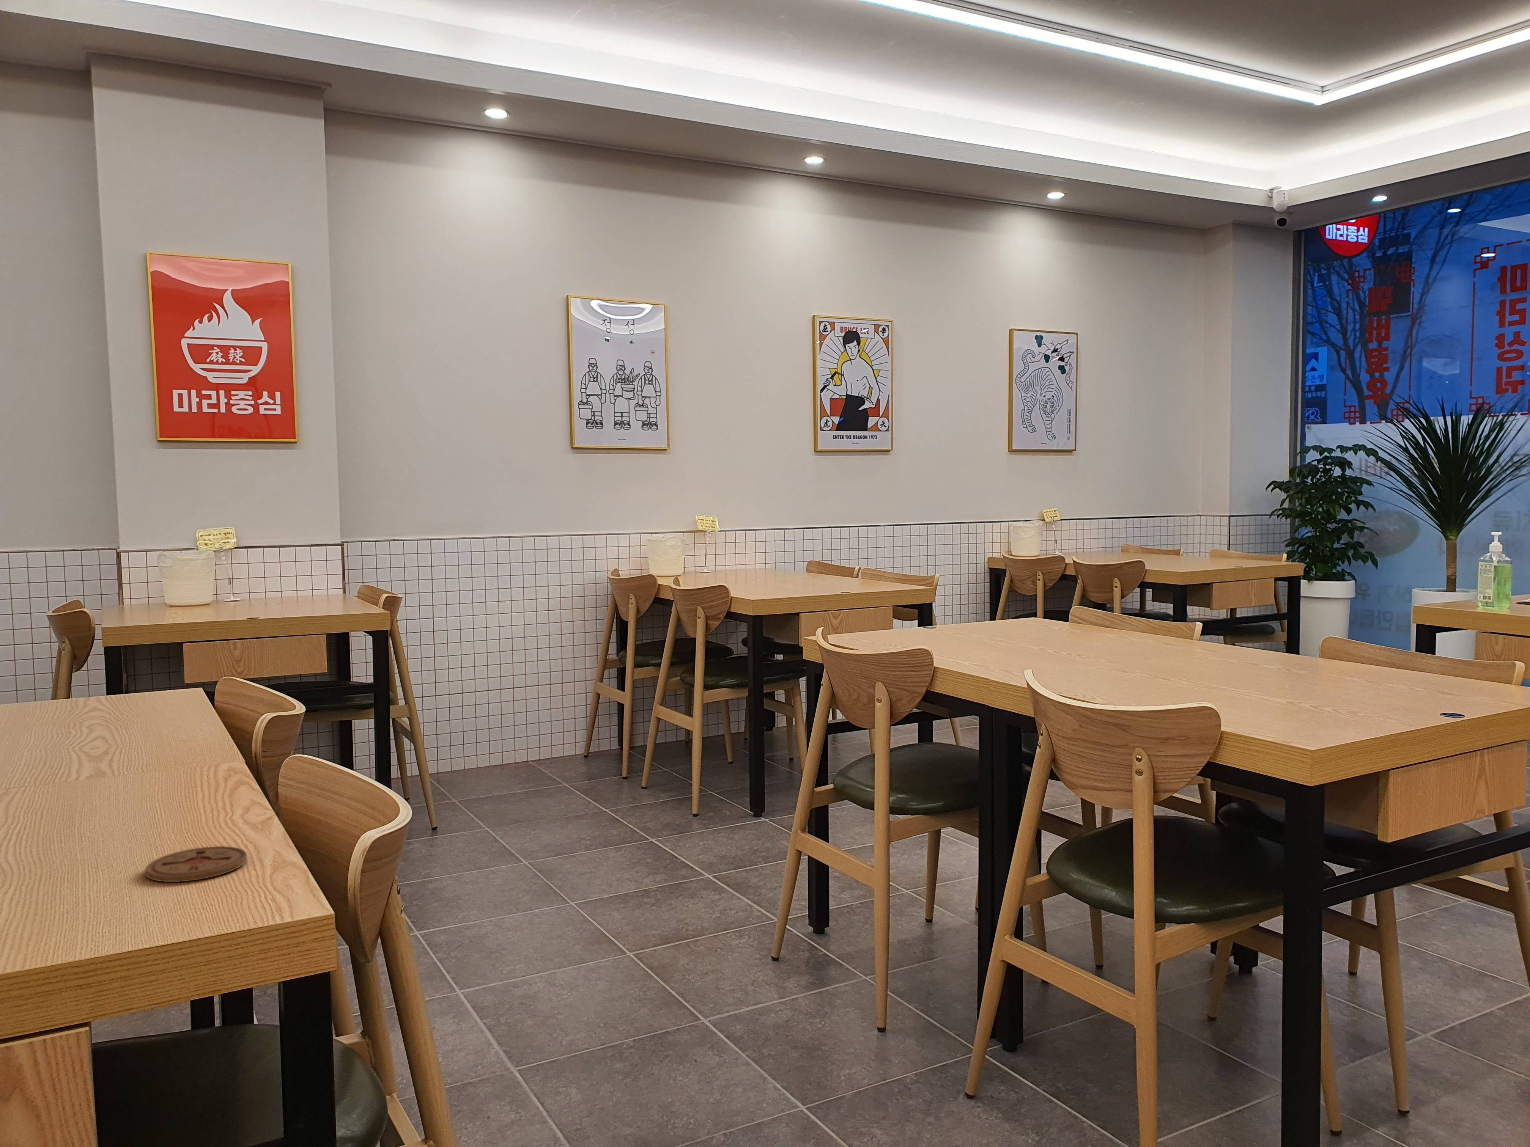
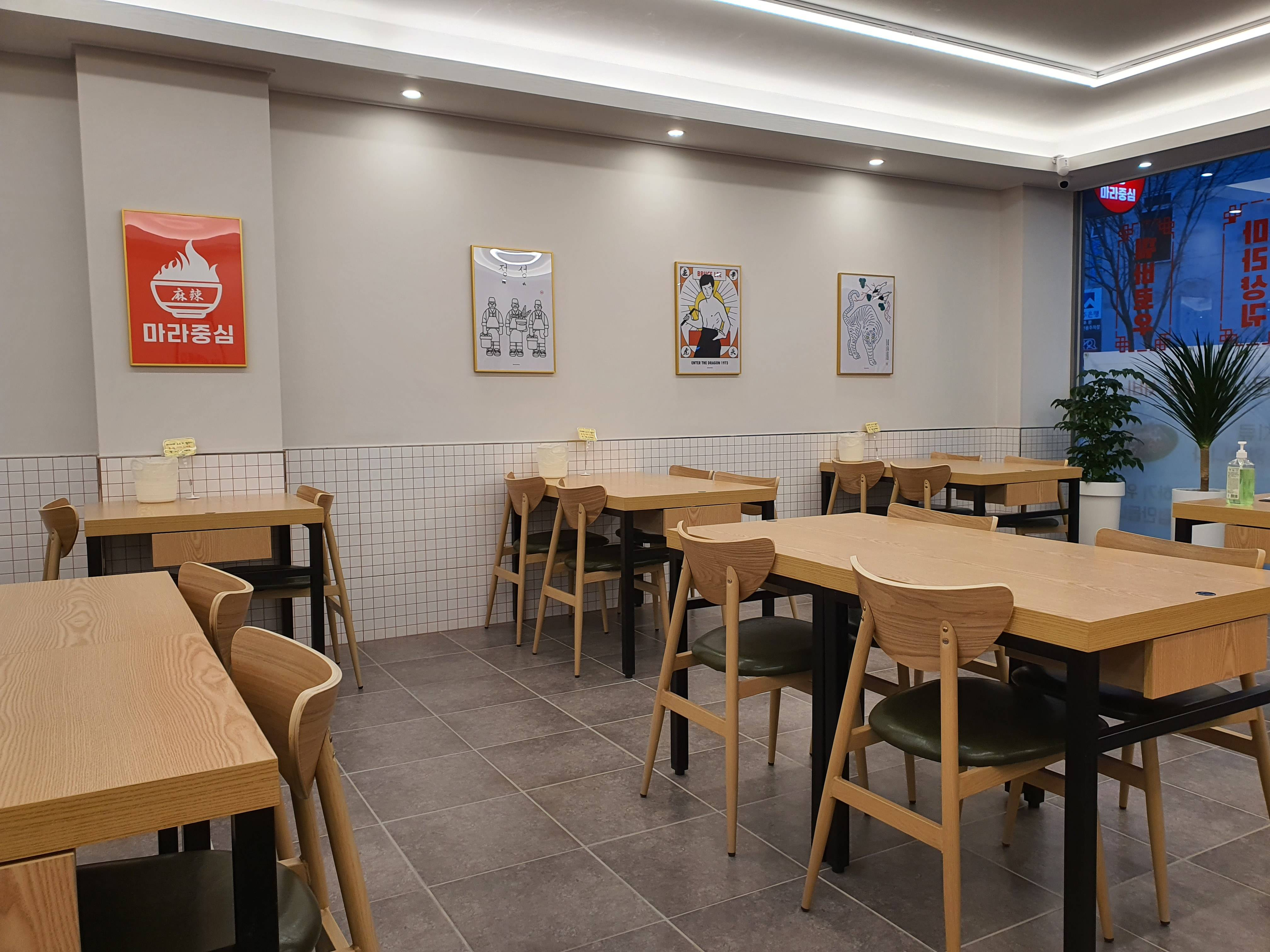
- coaster (196, 864)
